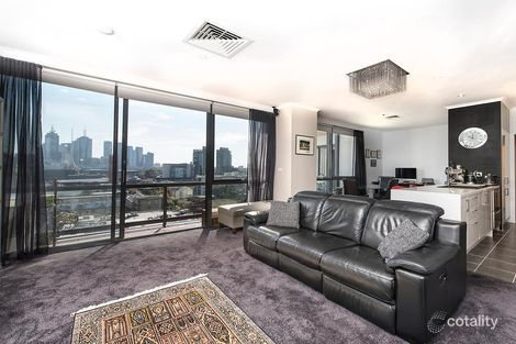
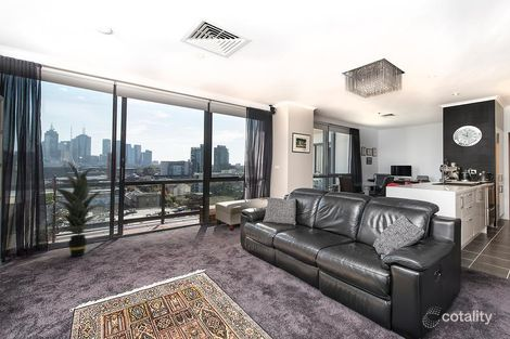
+ indoor plant (74, 208)
